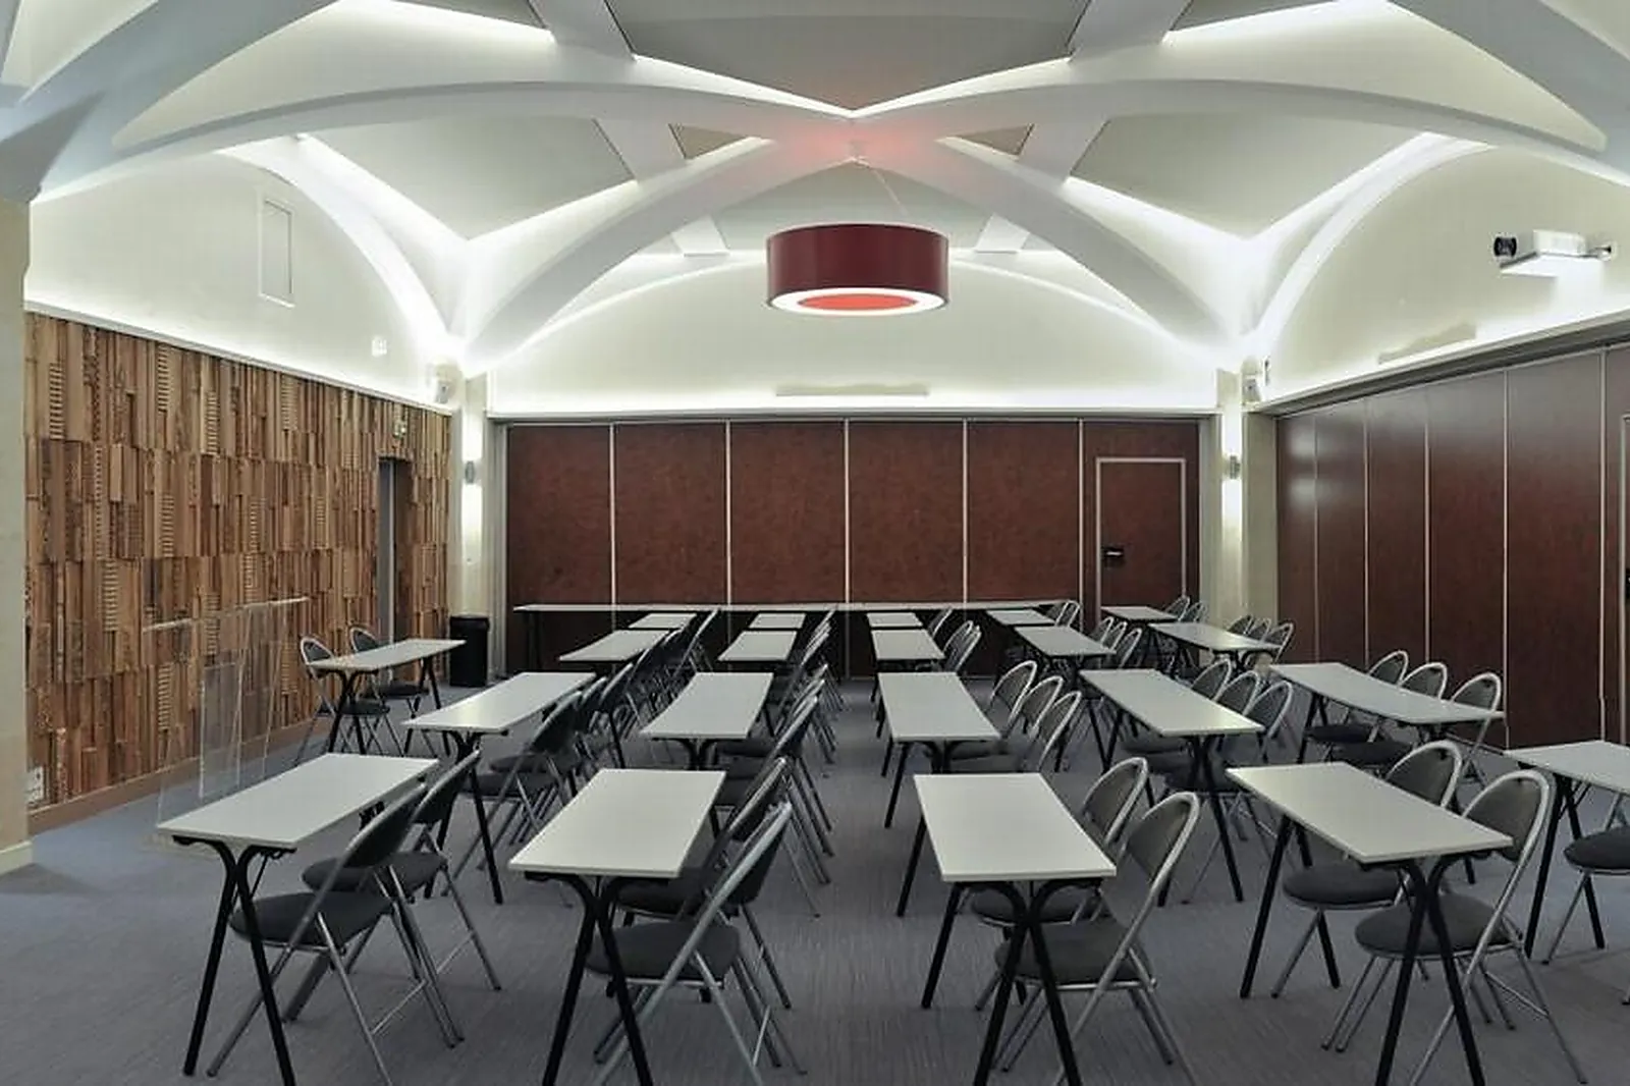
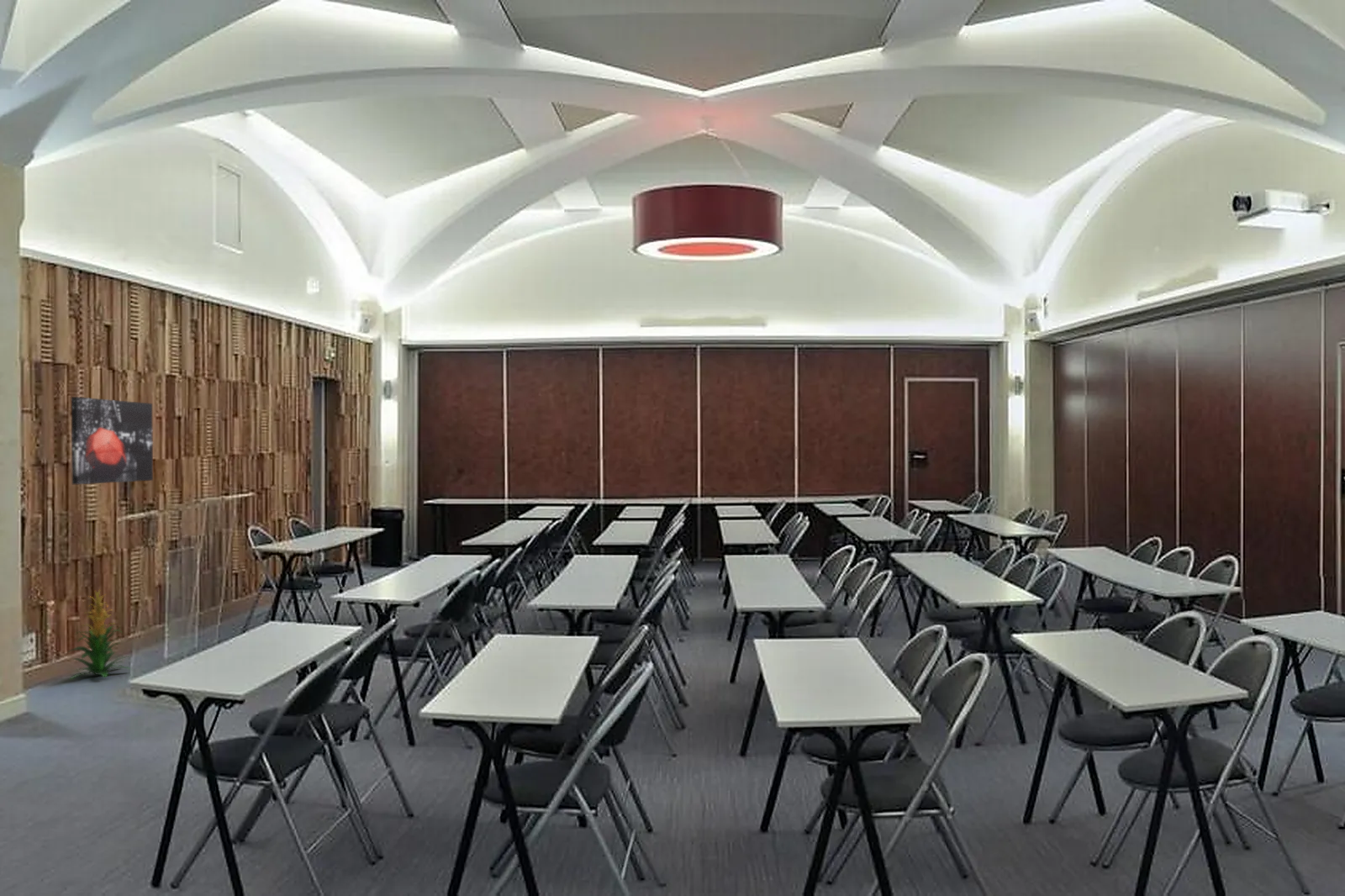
+ wall art (114, 441)
+ indoor plant (98, 632)
